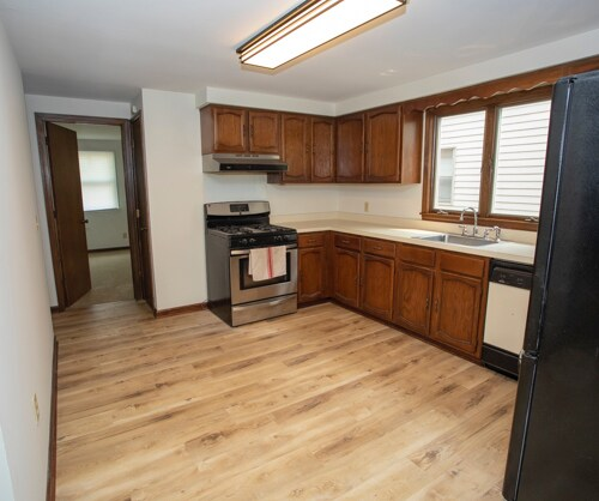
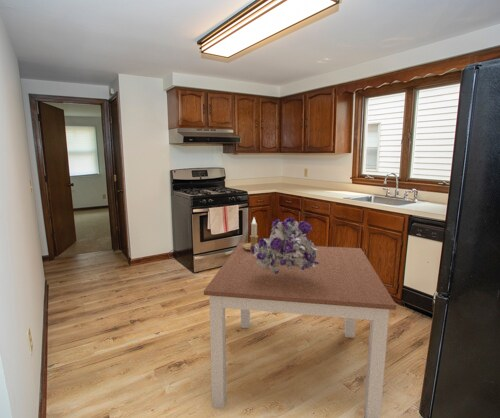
+ candlestick (256, 232)
+ dining table (295, 313)
+ bouquet (286, 246)
